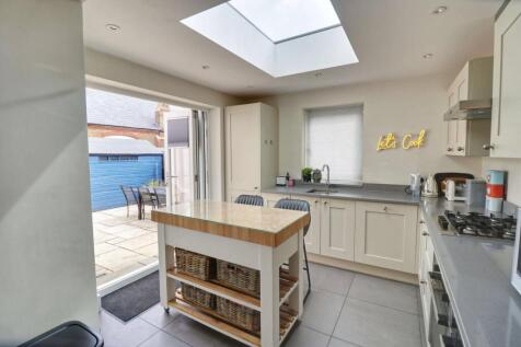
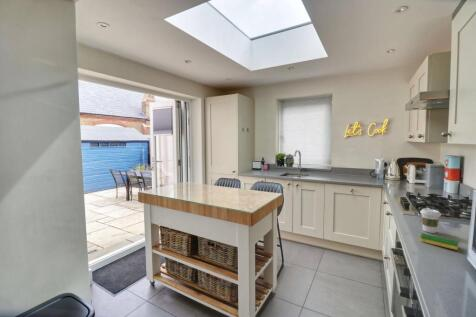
+ dish sponge (438, 241)
+ coffee cup (429, 220)
